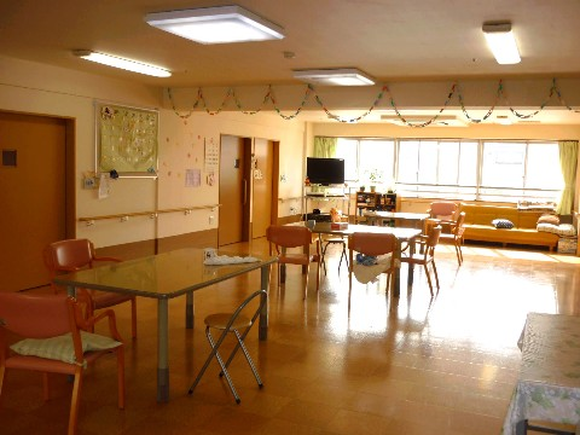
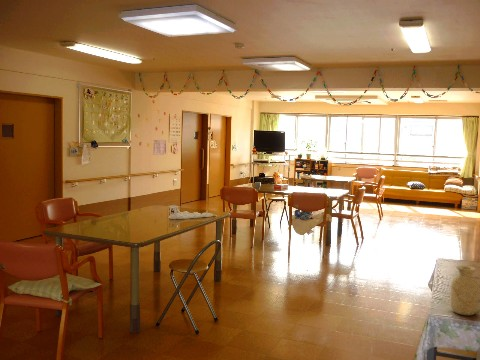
+ vase (465, 289)
